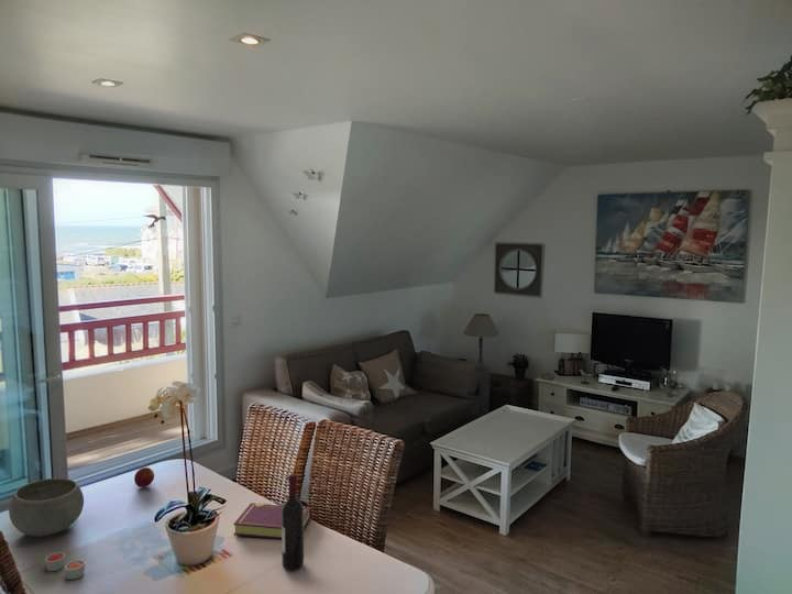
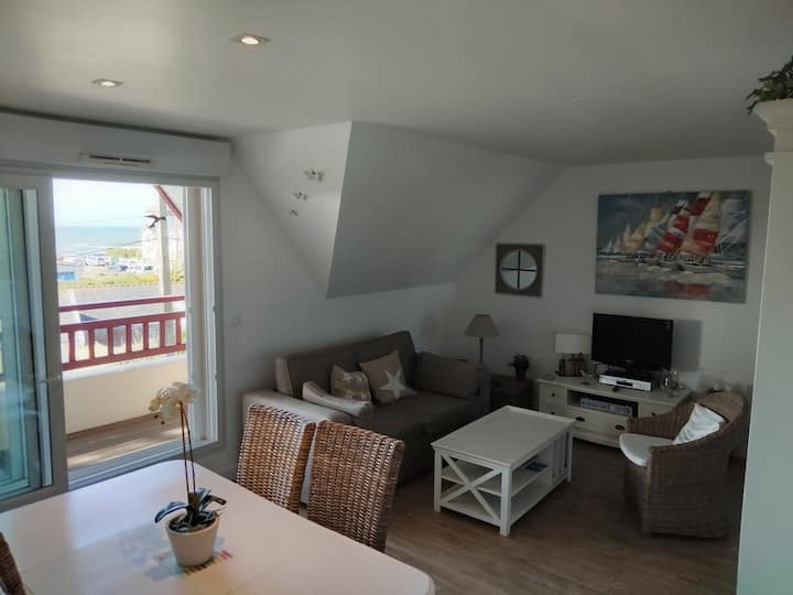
- bowl (46, 508)
- candle (64, 564)
- book (273, 519)
- wine bottle (293, 520)
- apple (144, 476)
